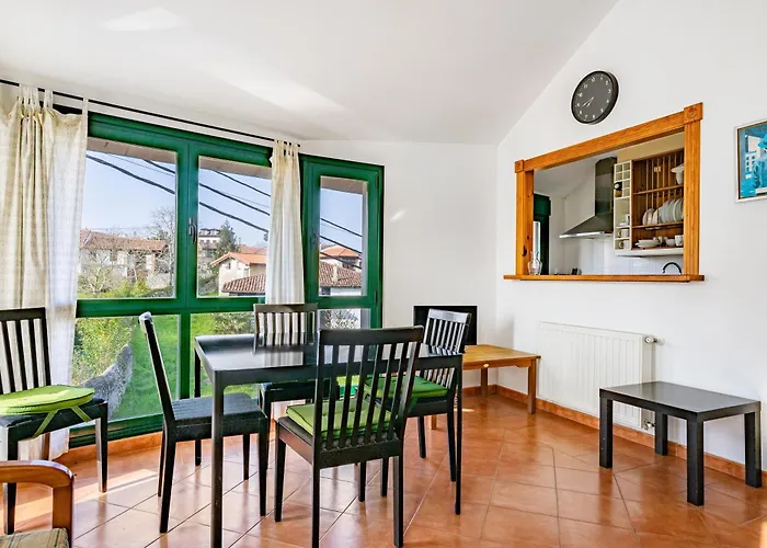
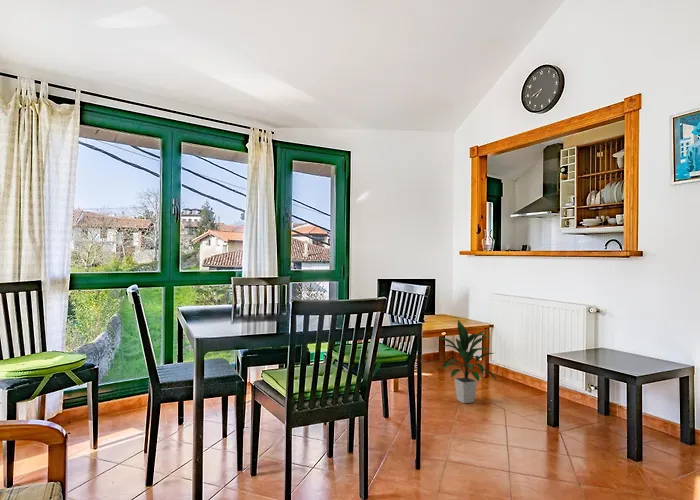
+ indoor plant (468, 361)
